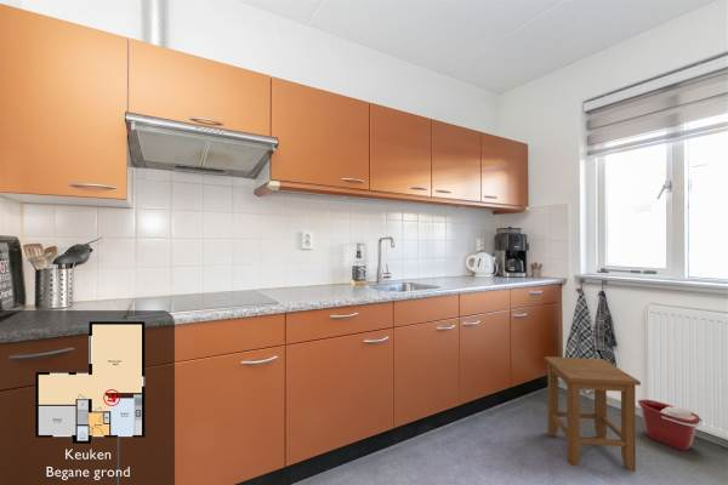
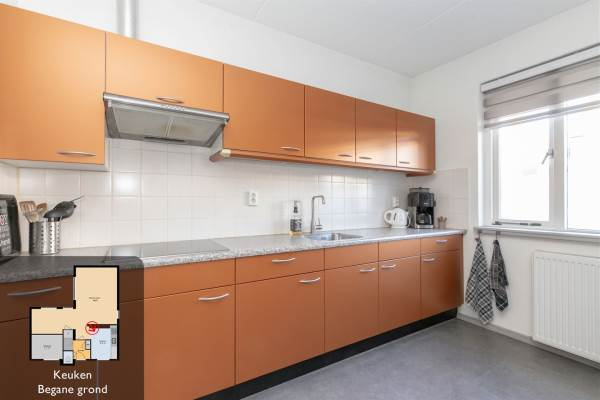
- stool (586, 412)
- bucket (667, 422)
